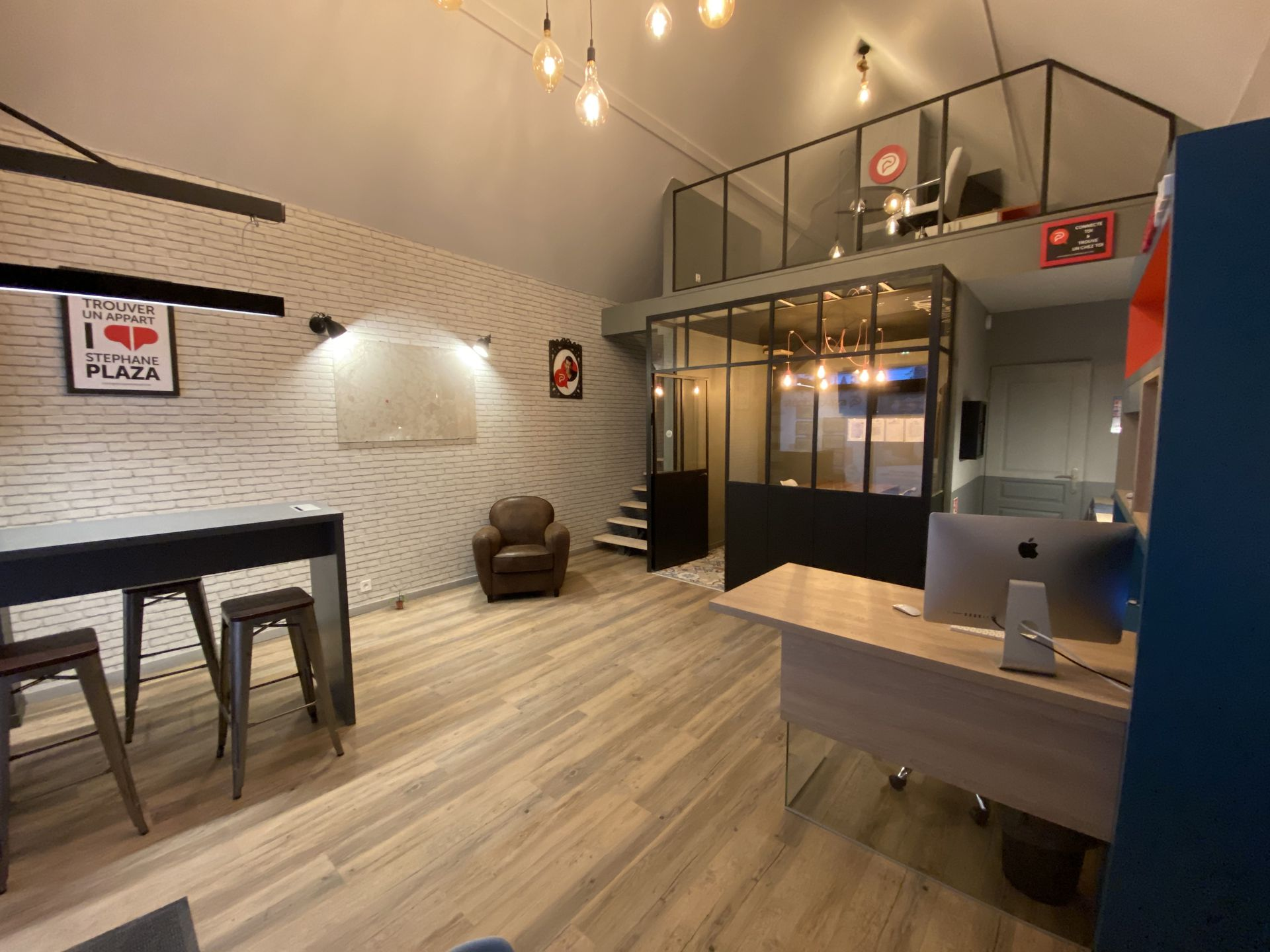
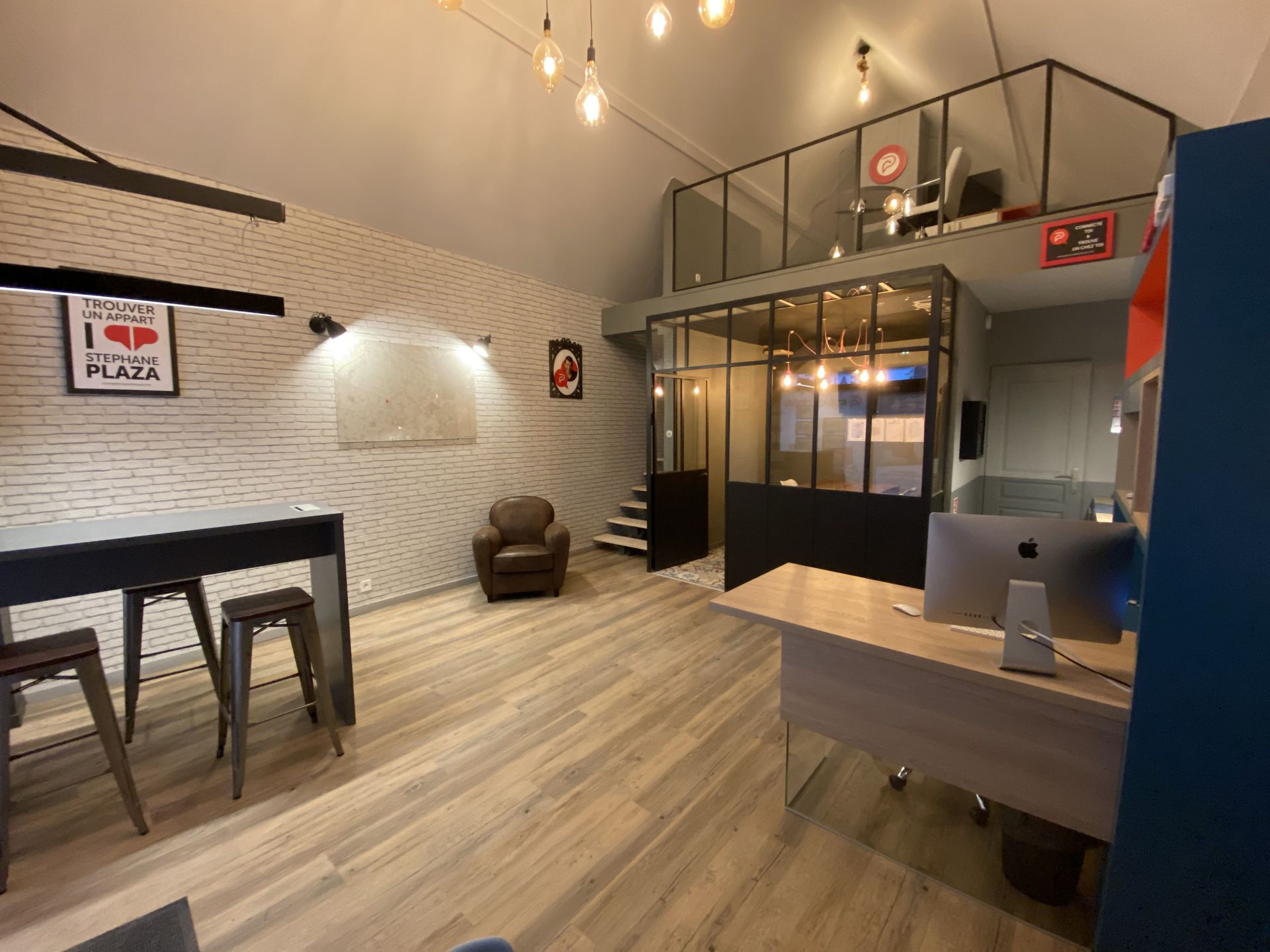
- potted plant (398, 594)
